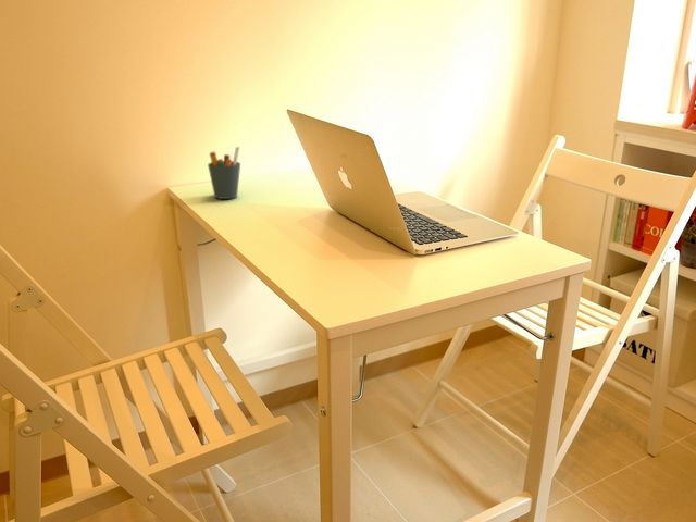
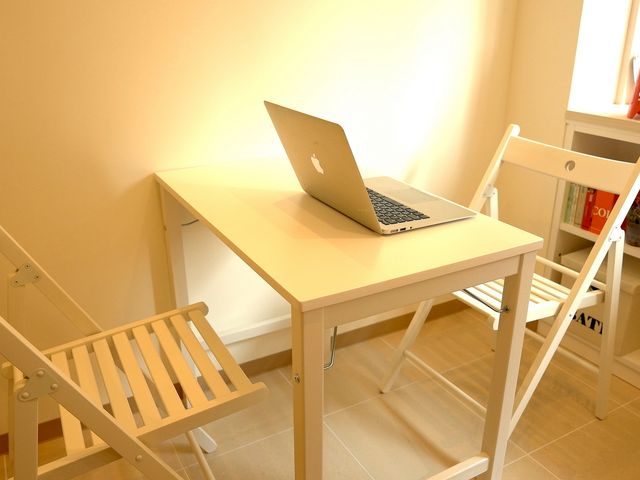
- pen holder (224, 171)
